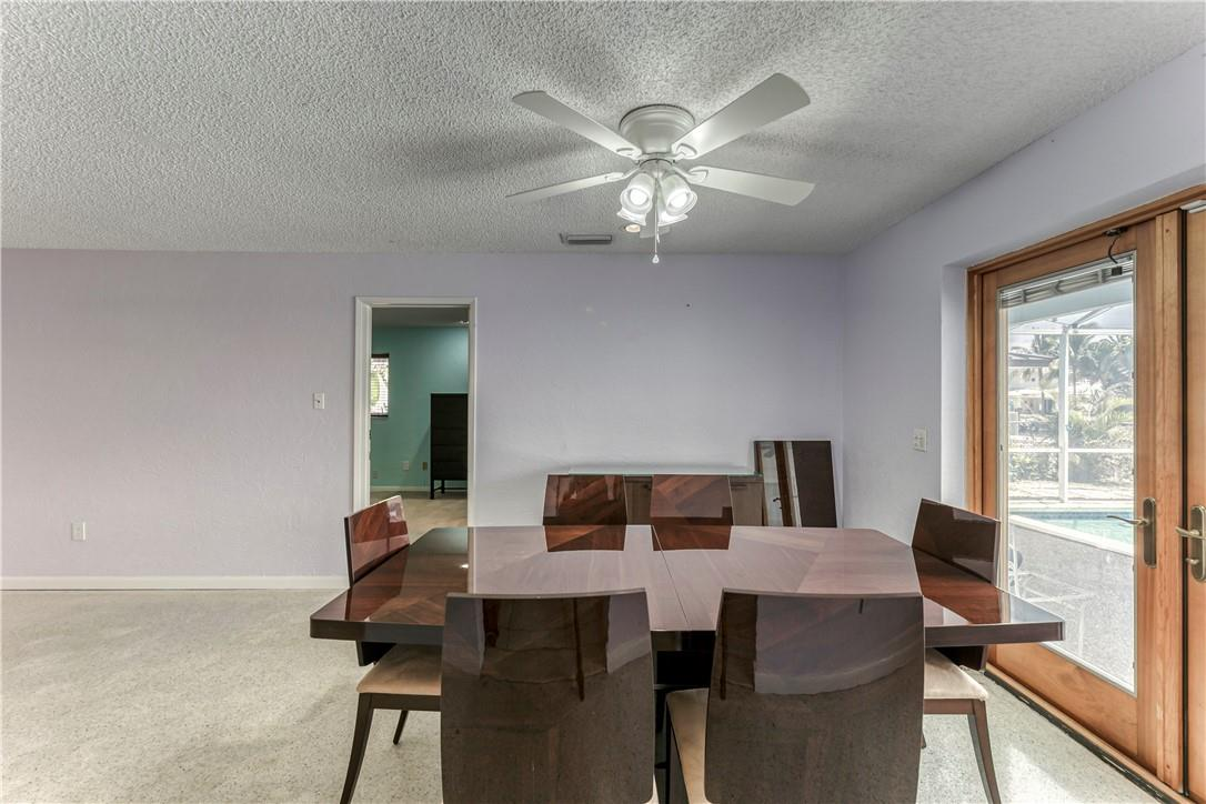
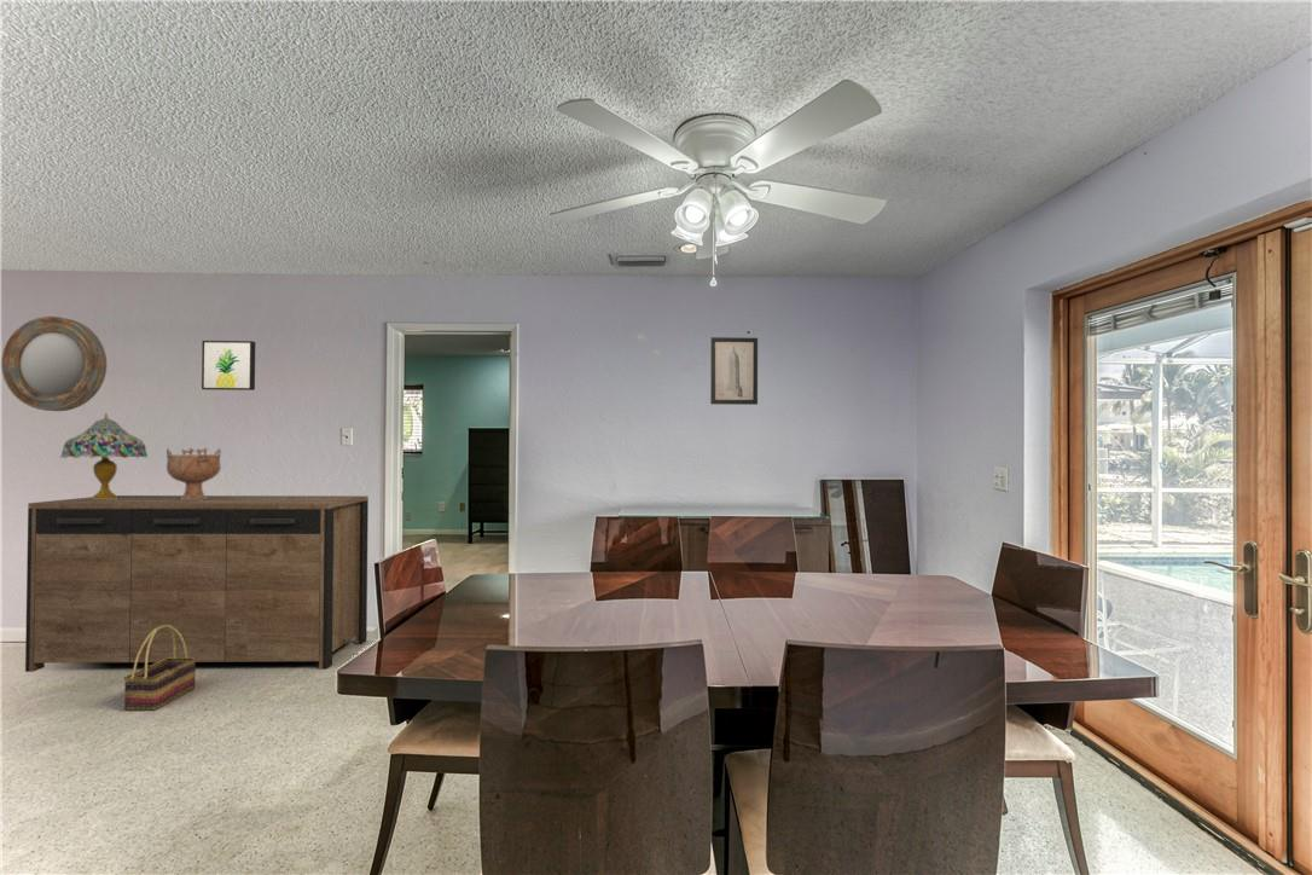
+ decorative bowl (195, 473)
+ sideboard (208, 576)
+ wall art (733, 371)
+ home mirror (53, 364)
+ wall art (228, 365)
+ basket (161, 661)
+ table lamp (105, 454)
